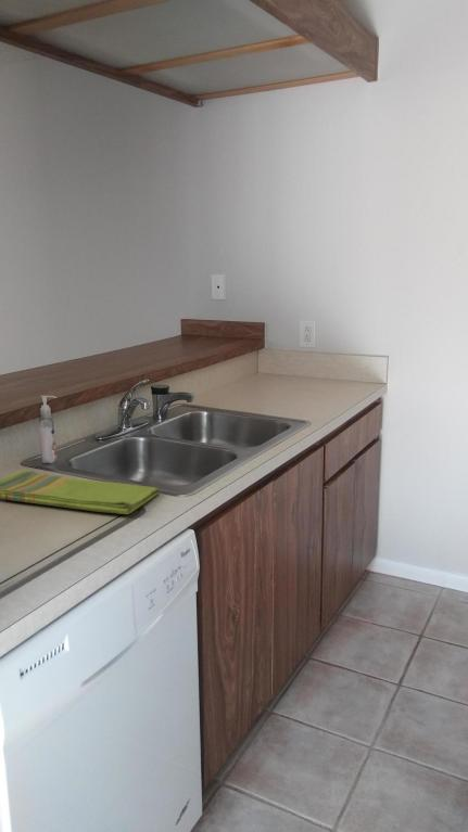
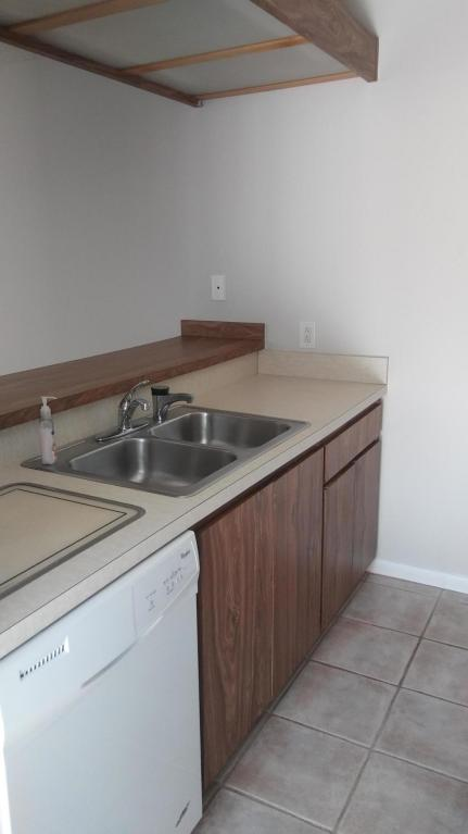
- dish towel (73, 488)
